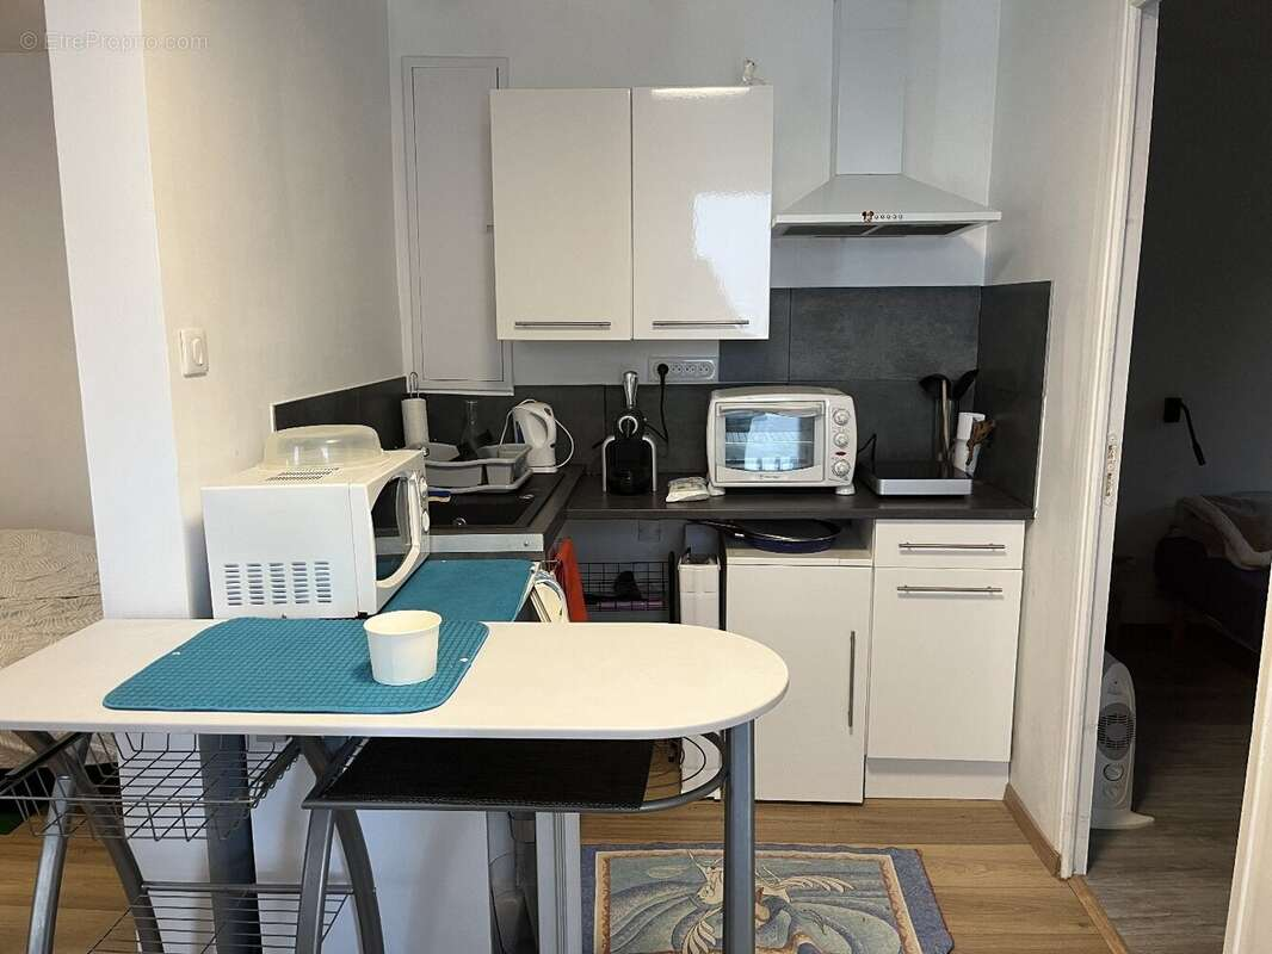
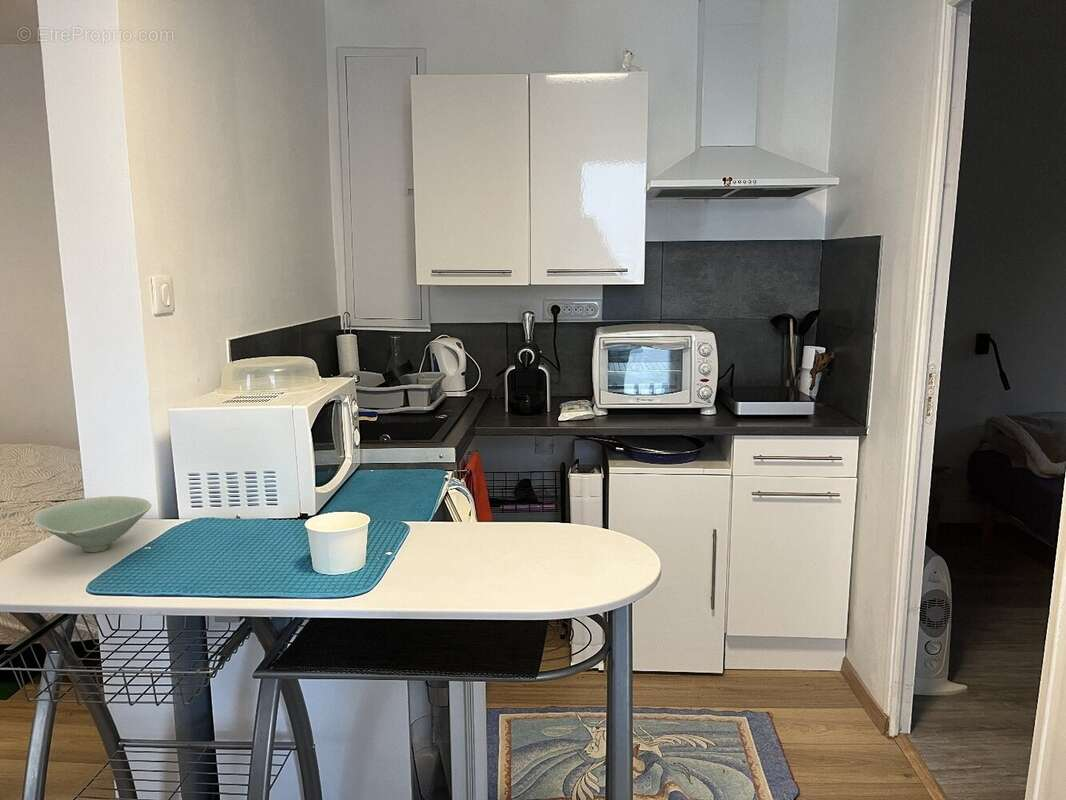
+ bowl (94, 529)
